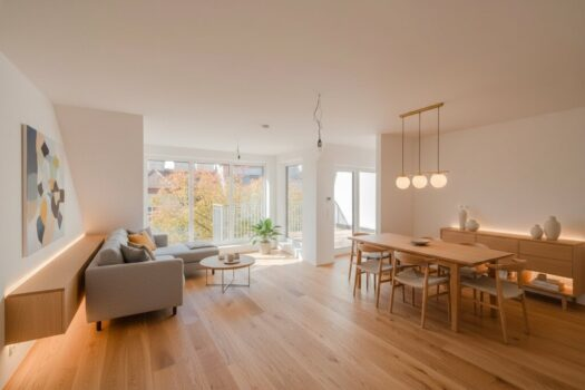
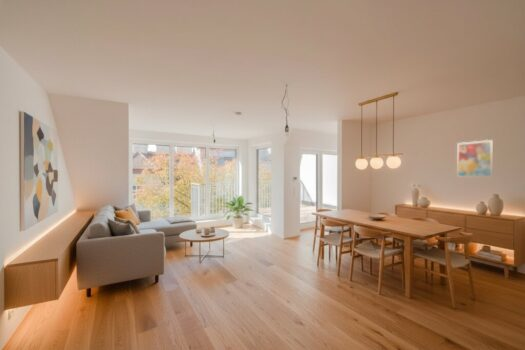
+ wall art (474, 159)
